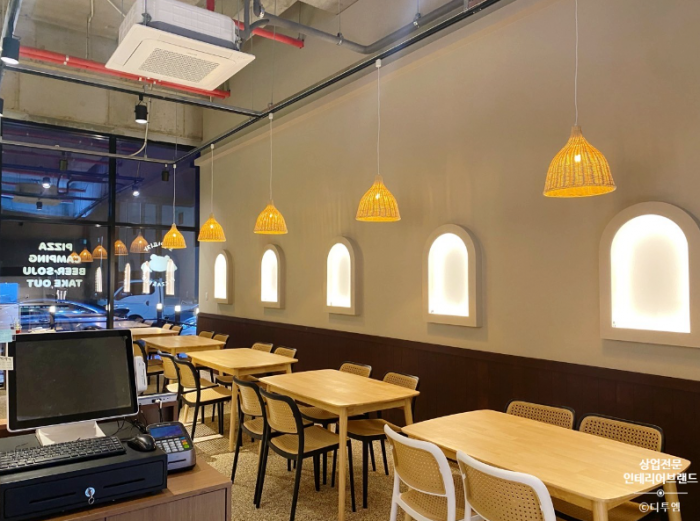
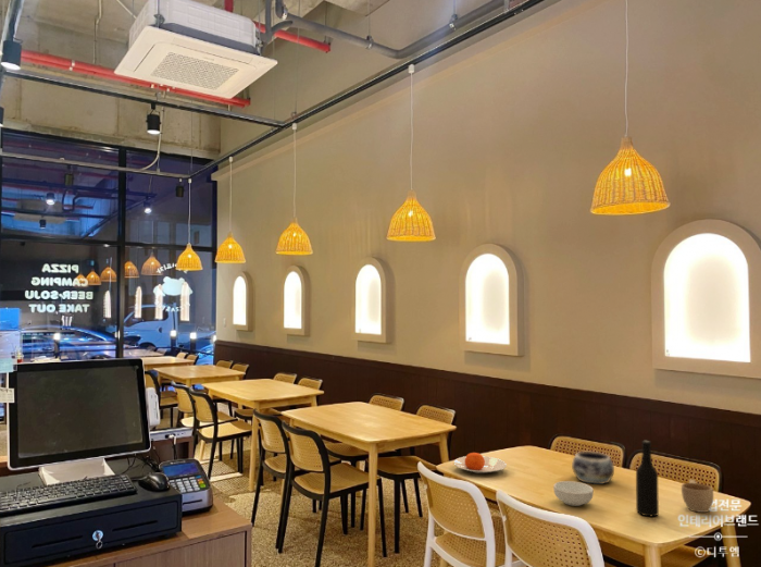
+ cereal bowl (573, 494)
+ cup (697, 495)
+ decorative bowl (592, 467)
+ plate (479, 461)
+ bottle (647, 477)
